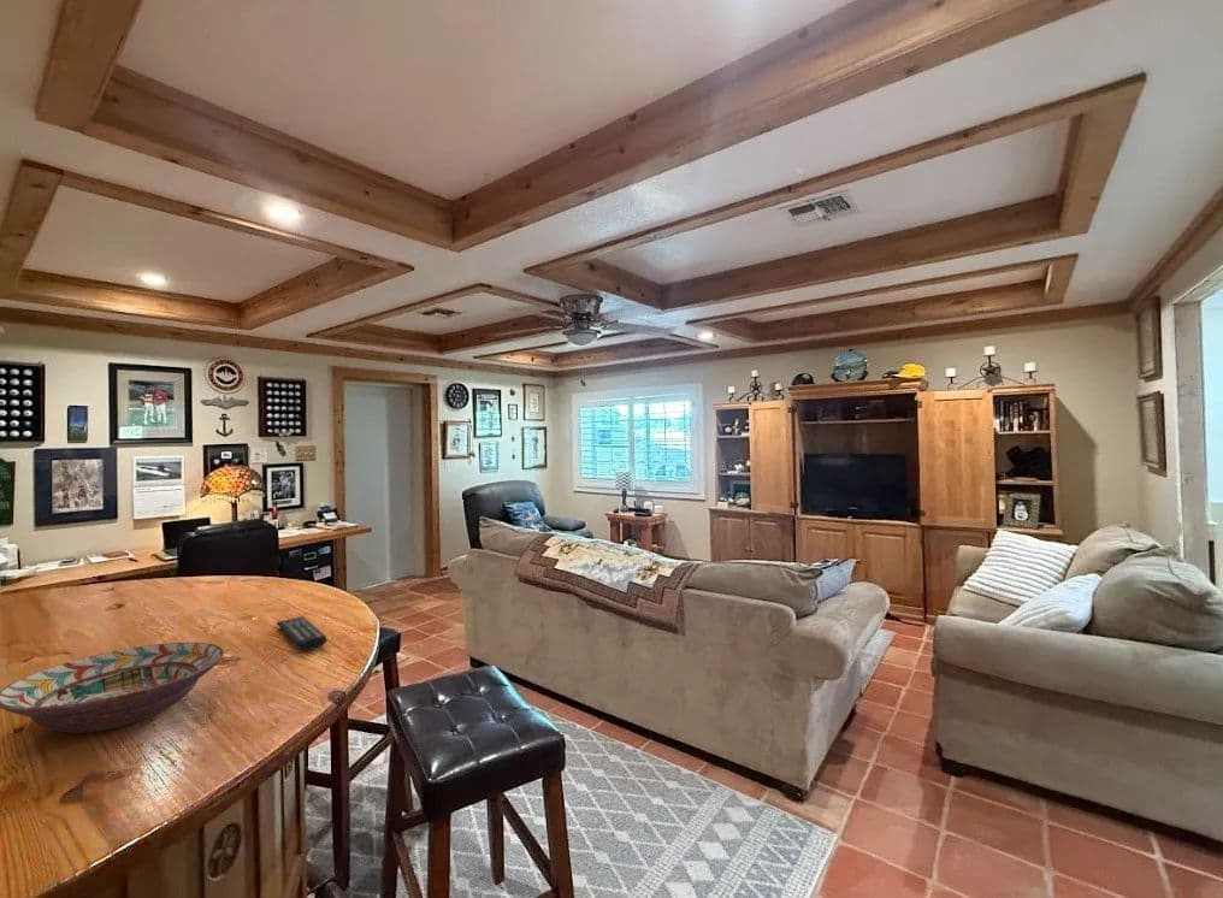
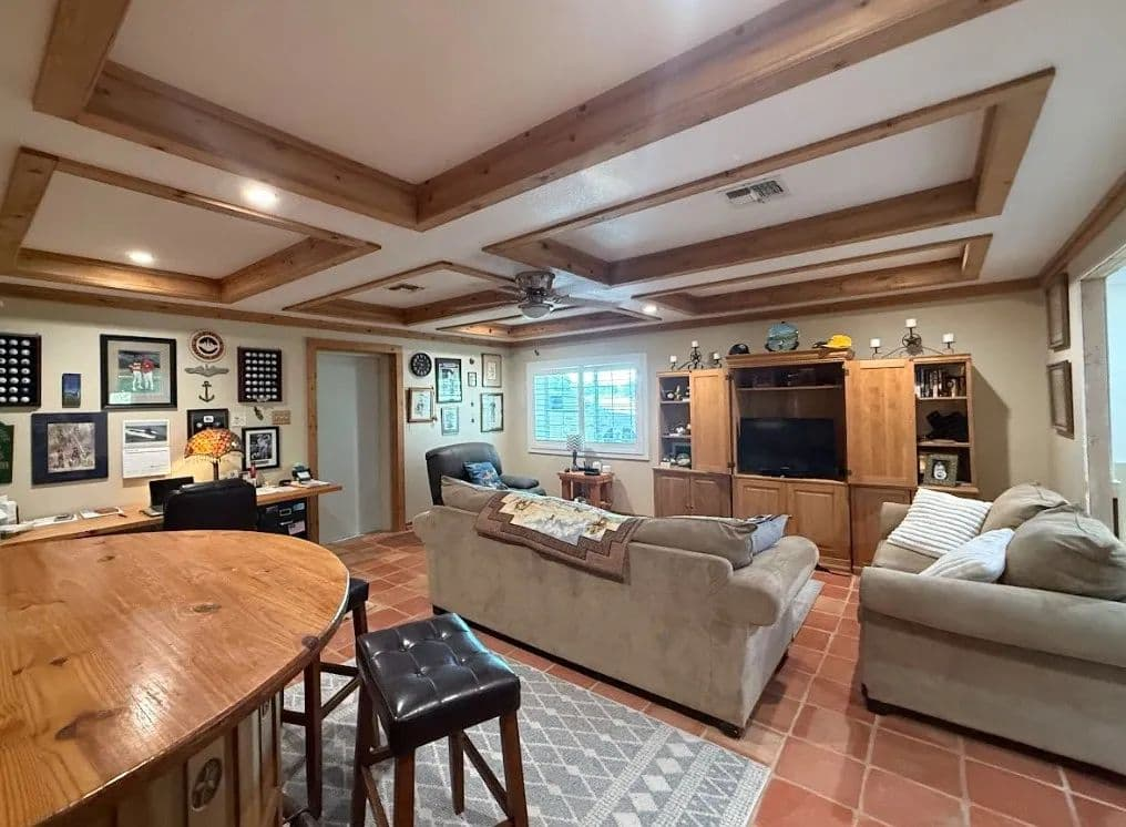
- decorative bowl (120, 691)
- remote control (300, 632)
